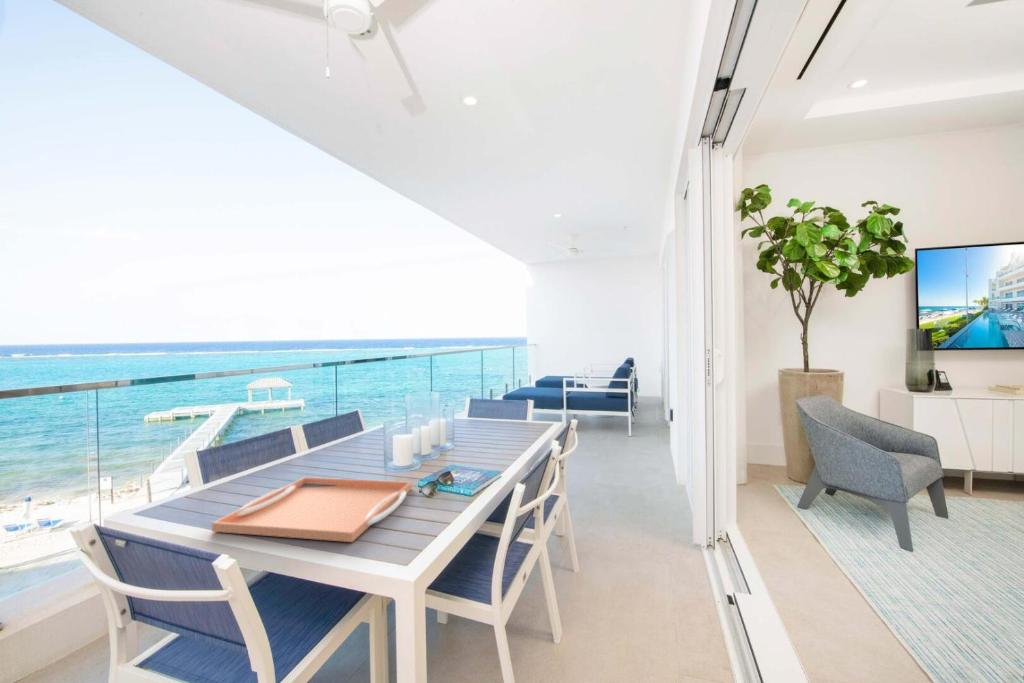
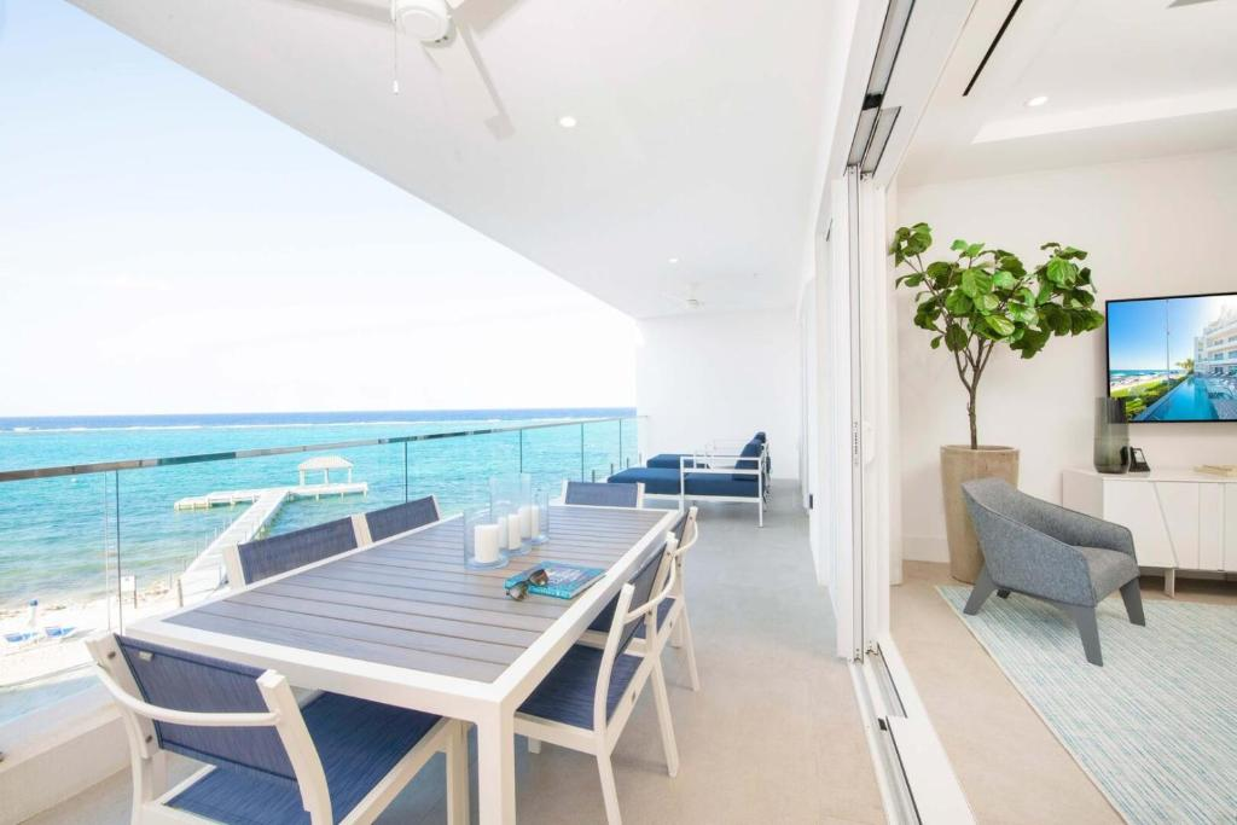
- serving tray (324, 503)
